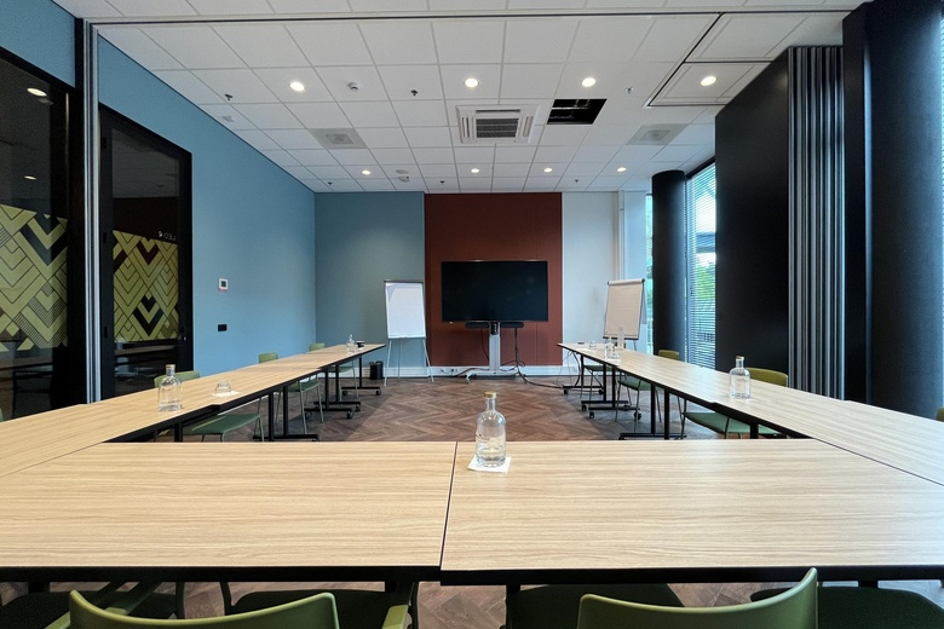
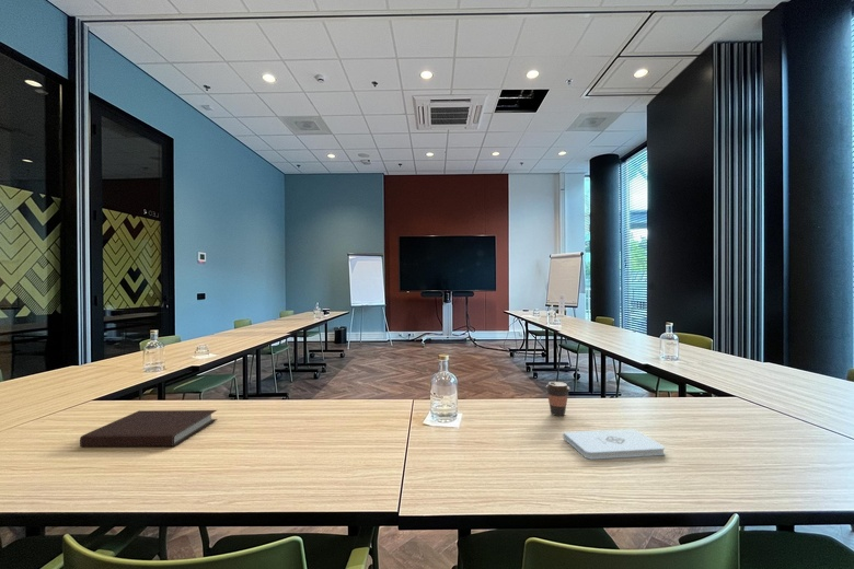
+ notepad (612, 442)
+ coffee cup (557, 398)
+ notebook (154, 427)
